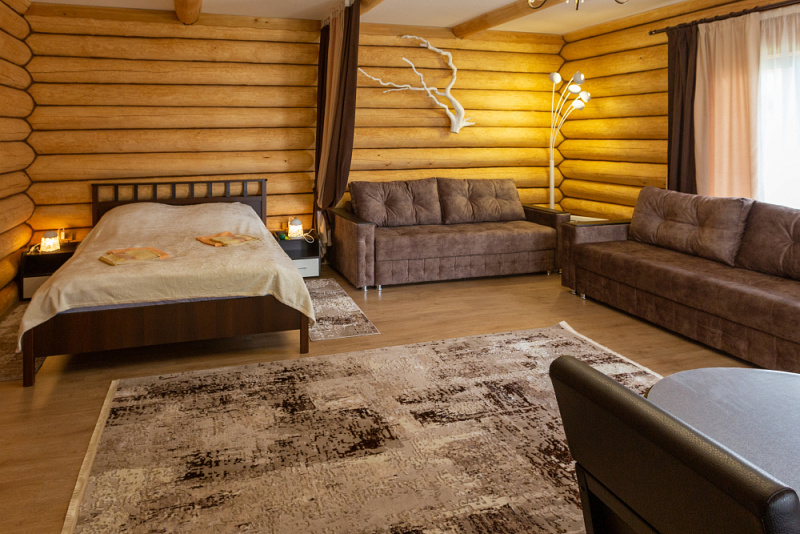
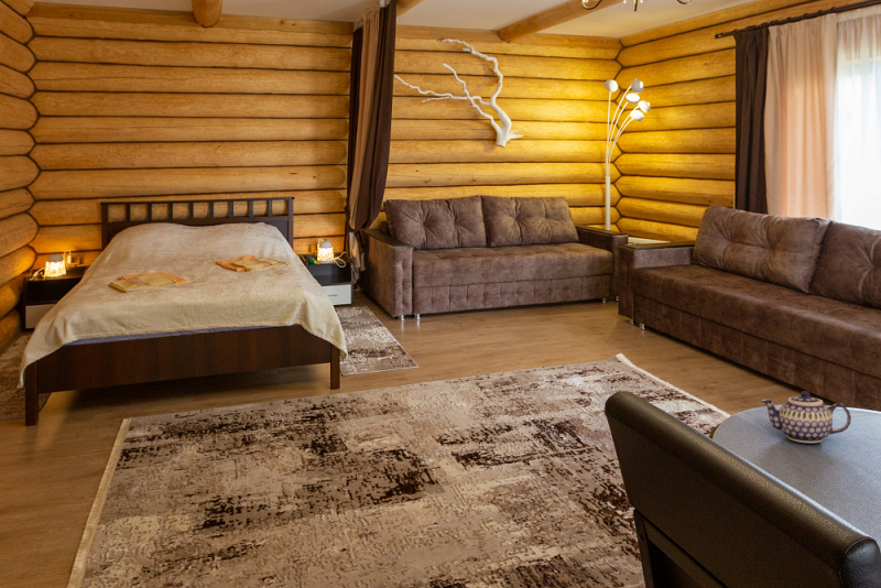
+ teapot (804, 415)
